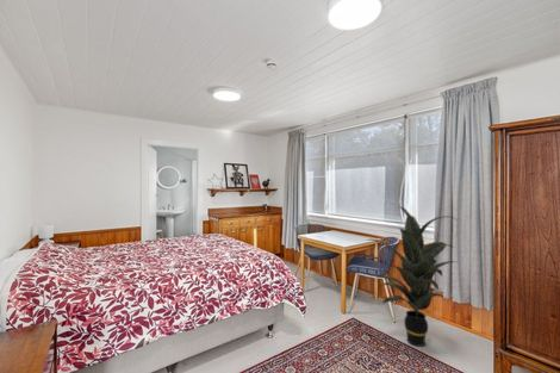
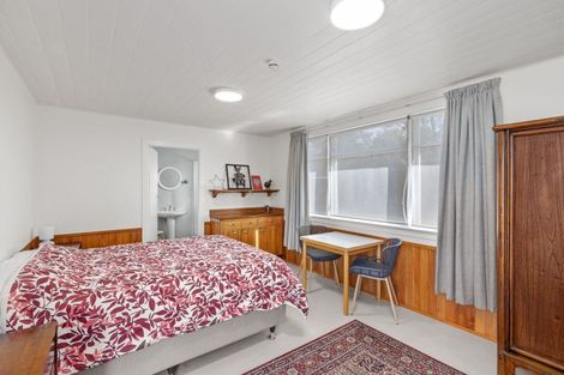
- indoor plant (412, 272)
